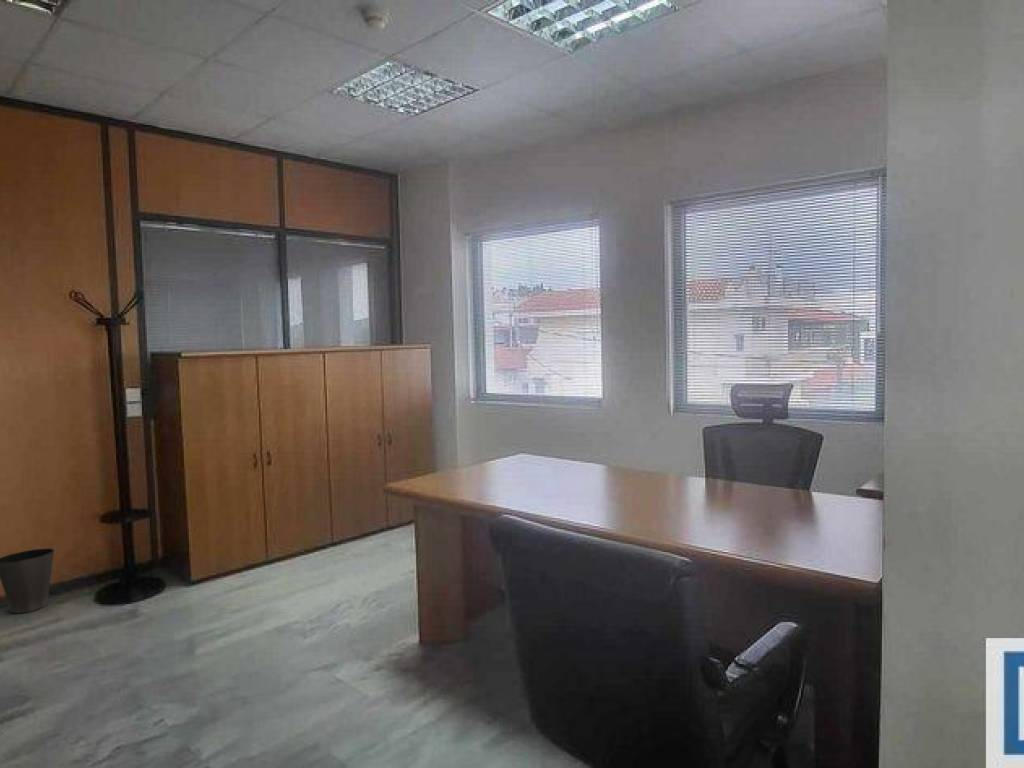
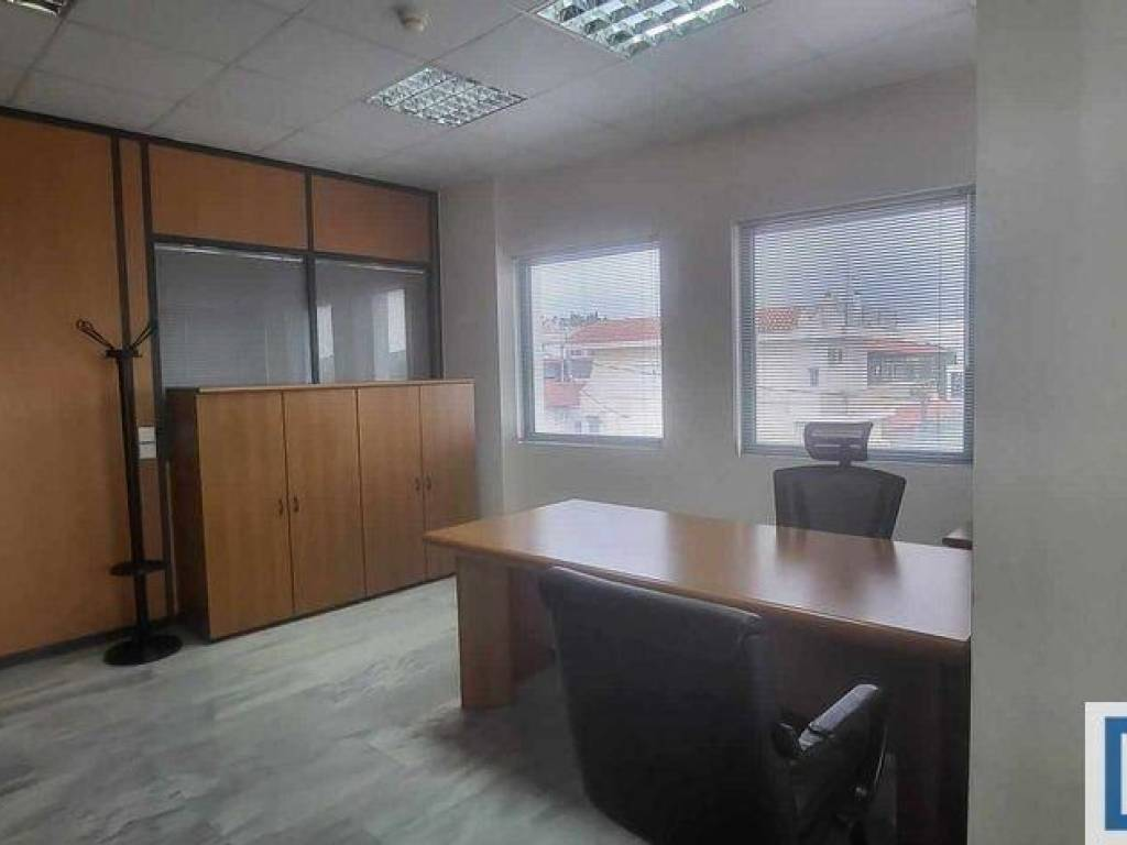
- waste basket (26, 581)
